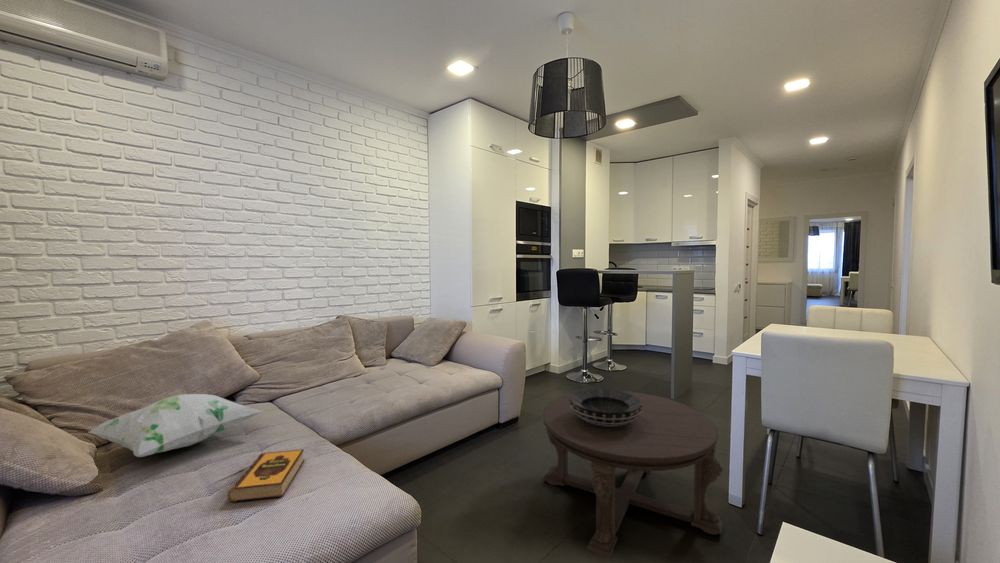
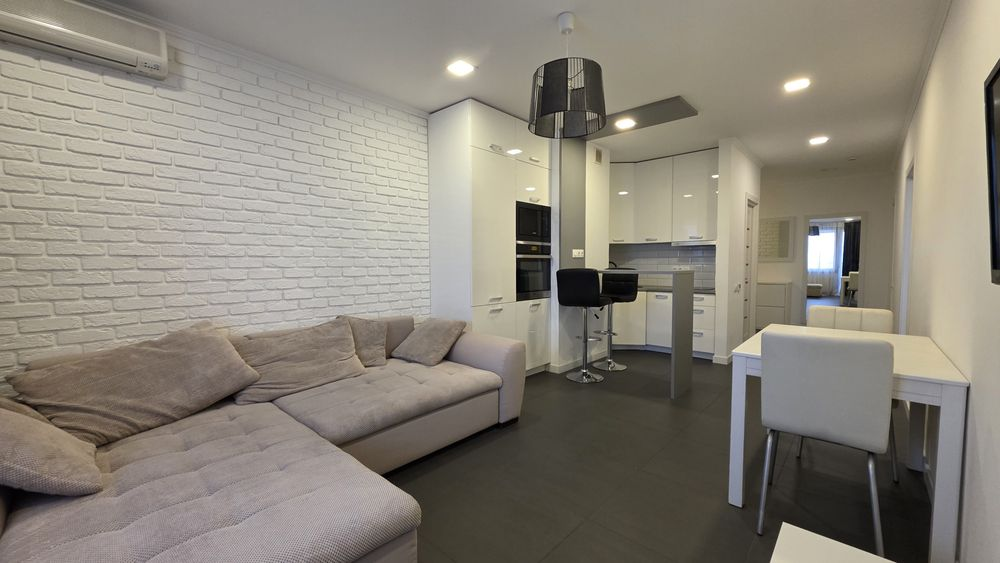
- coffee table (624, 460)
- hardback book (269, 473)
- decorative pillow (180, 420)
- decorative bowl (605, 409)
